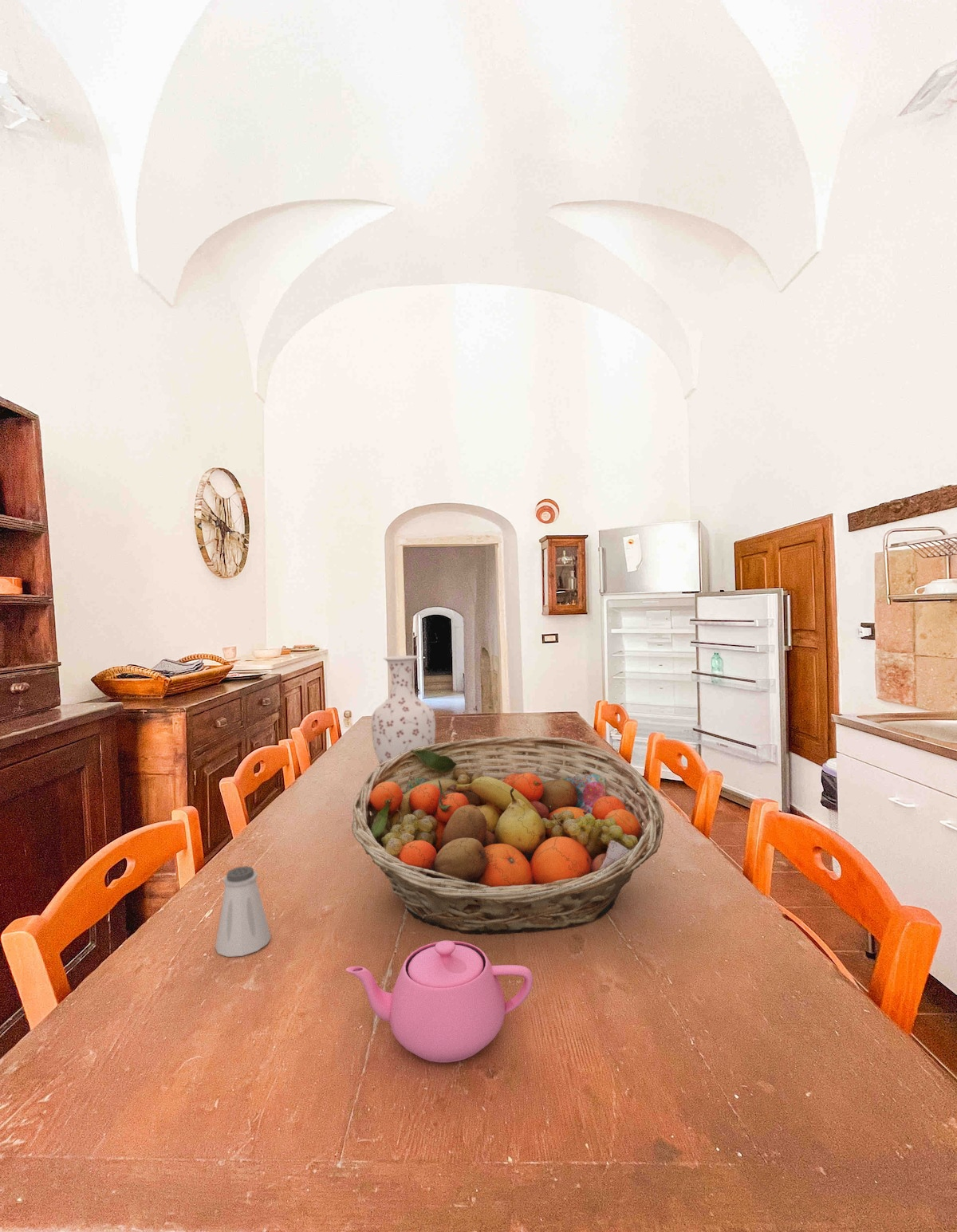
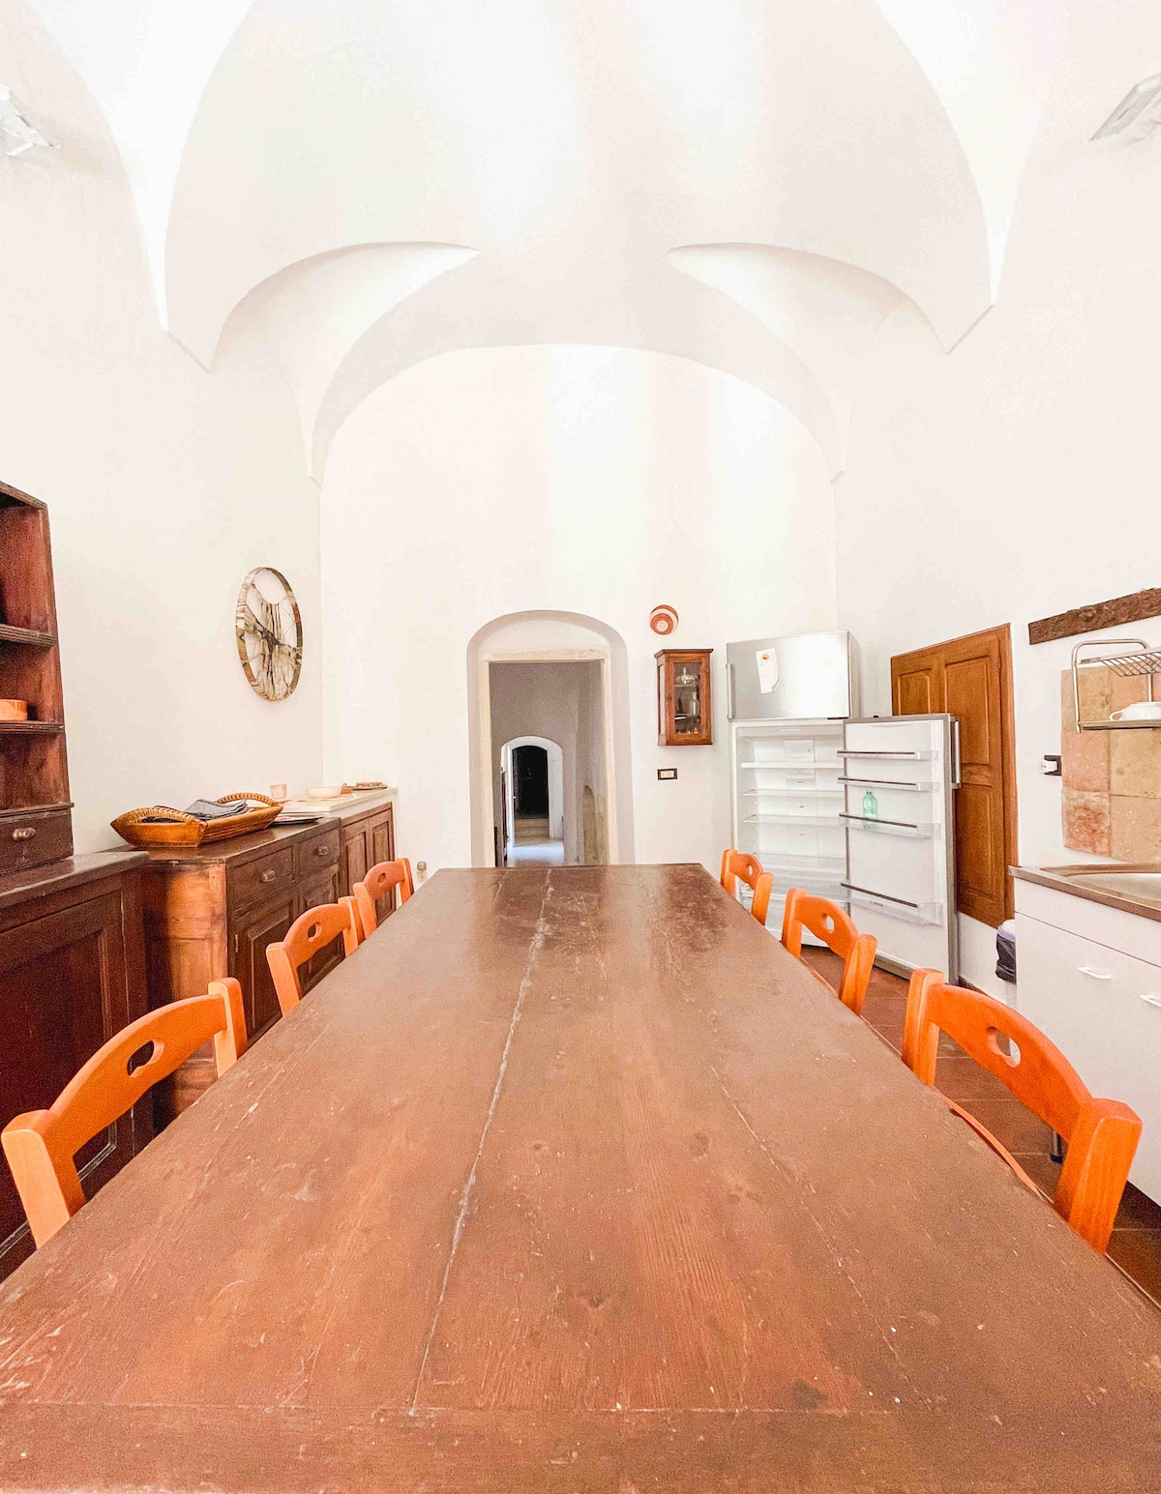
- vase (404, 726)
- fruit basket (506, 823)
- saltshaker (242, 907)
- teapot (440, 990)
